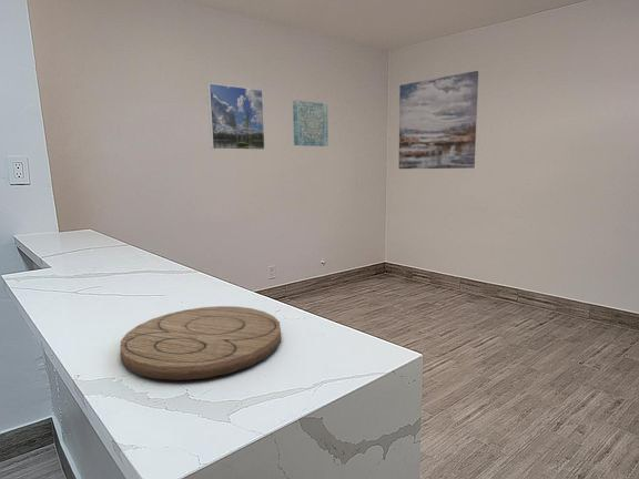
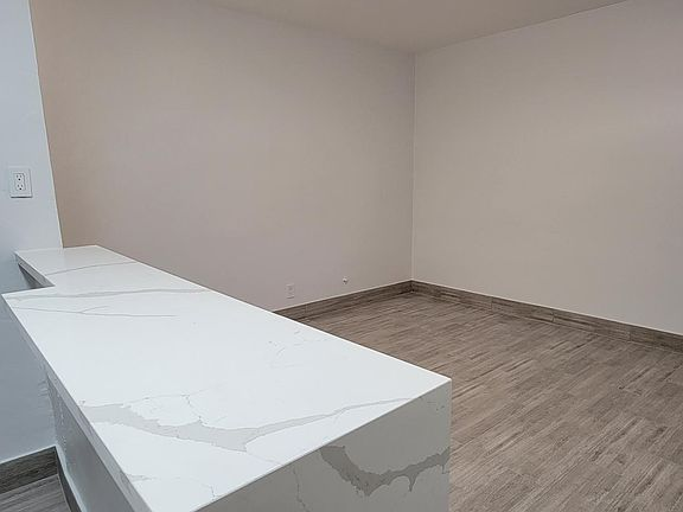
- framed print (237, 118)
- cutting board (204, 336)
- wall art (311, 123)
- wall art (435, 124)
